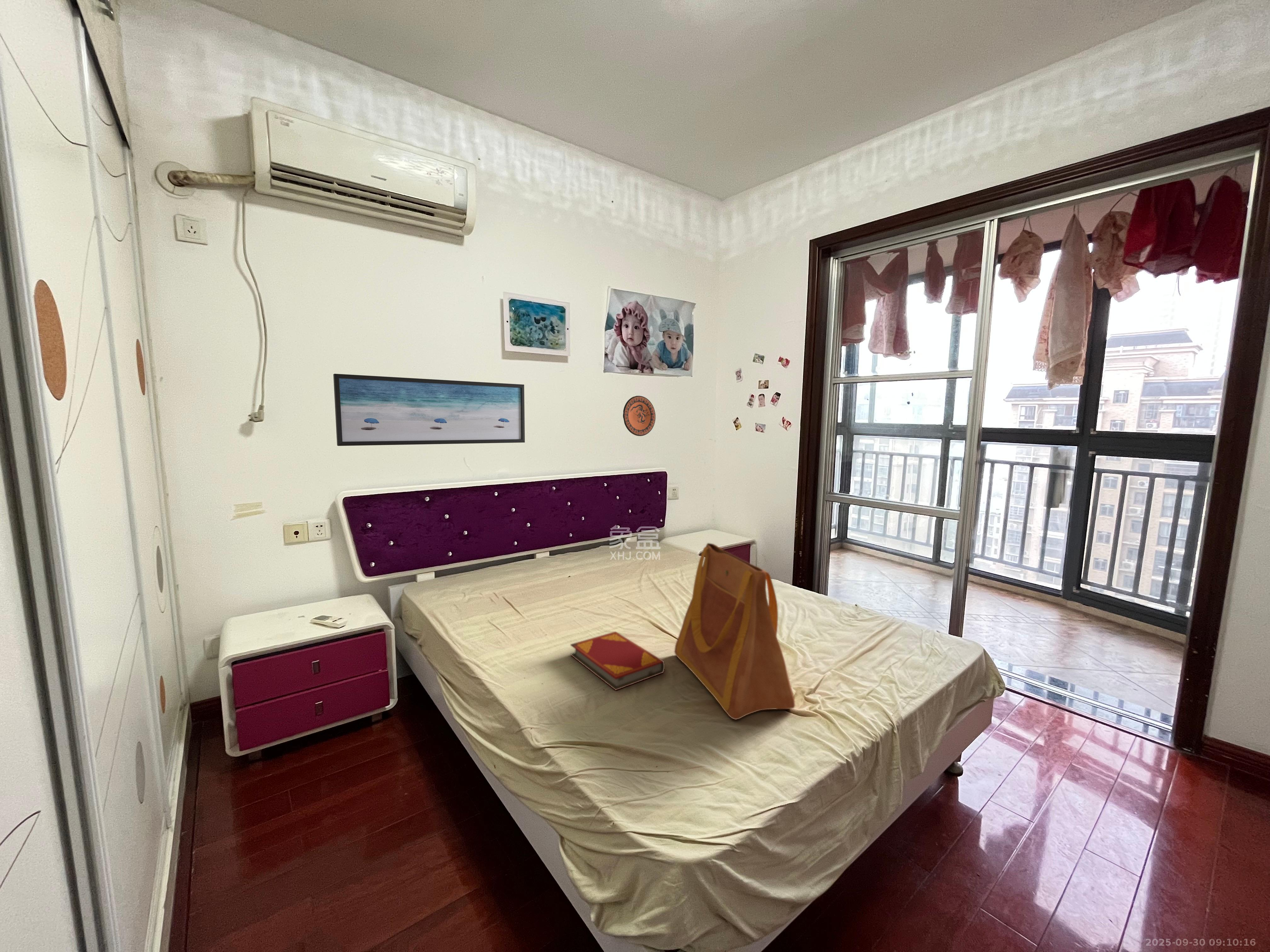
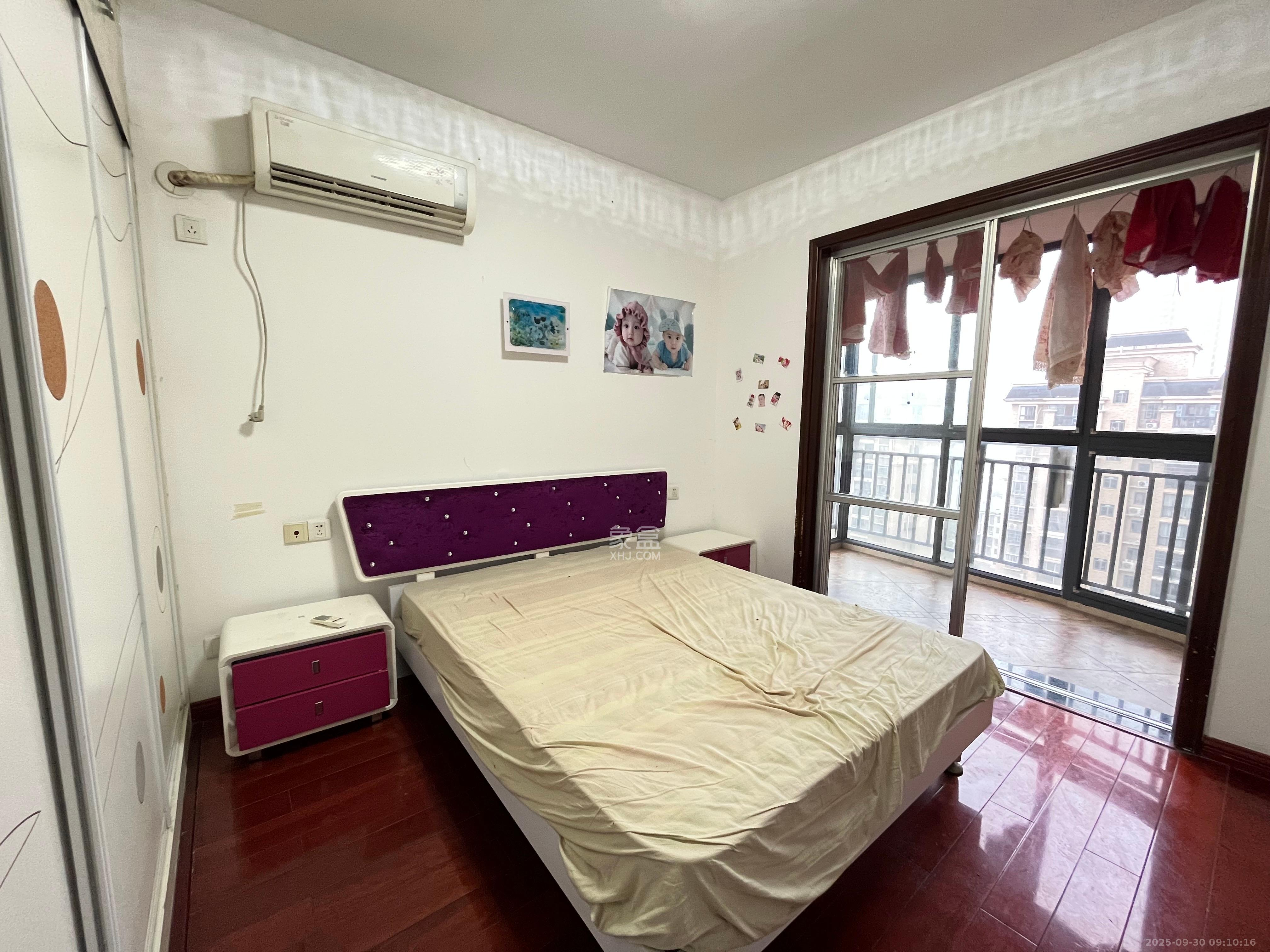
- decorative plate (639, 416)
- wall art (439, 412)
- hardback book (616, 658)
- tote bag (730, 619)
